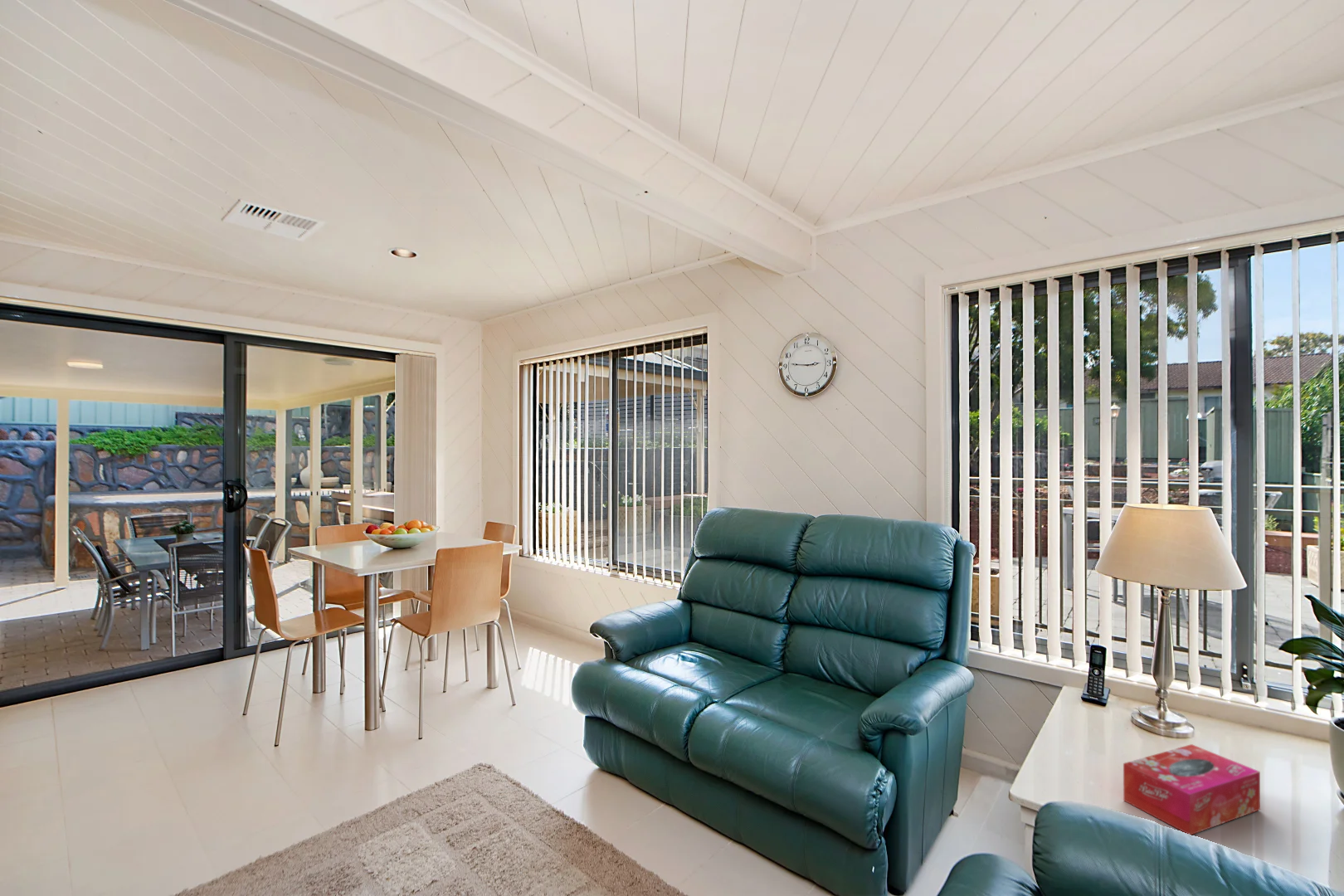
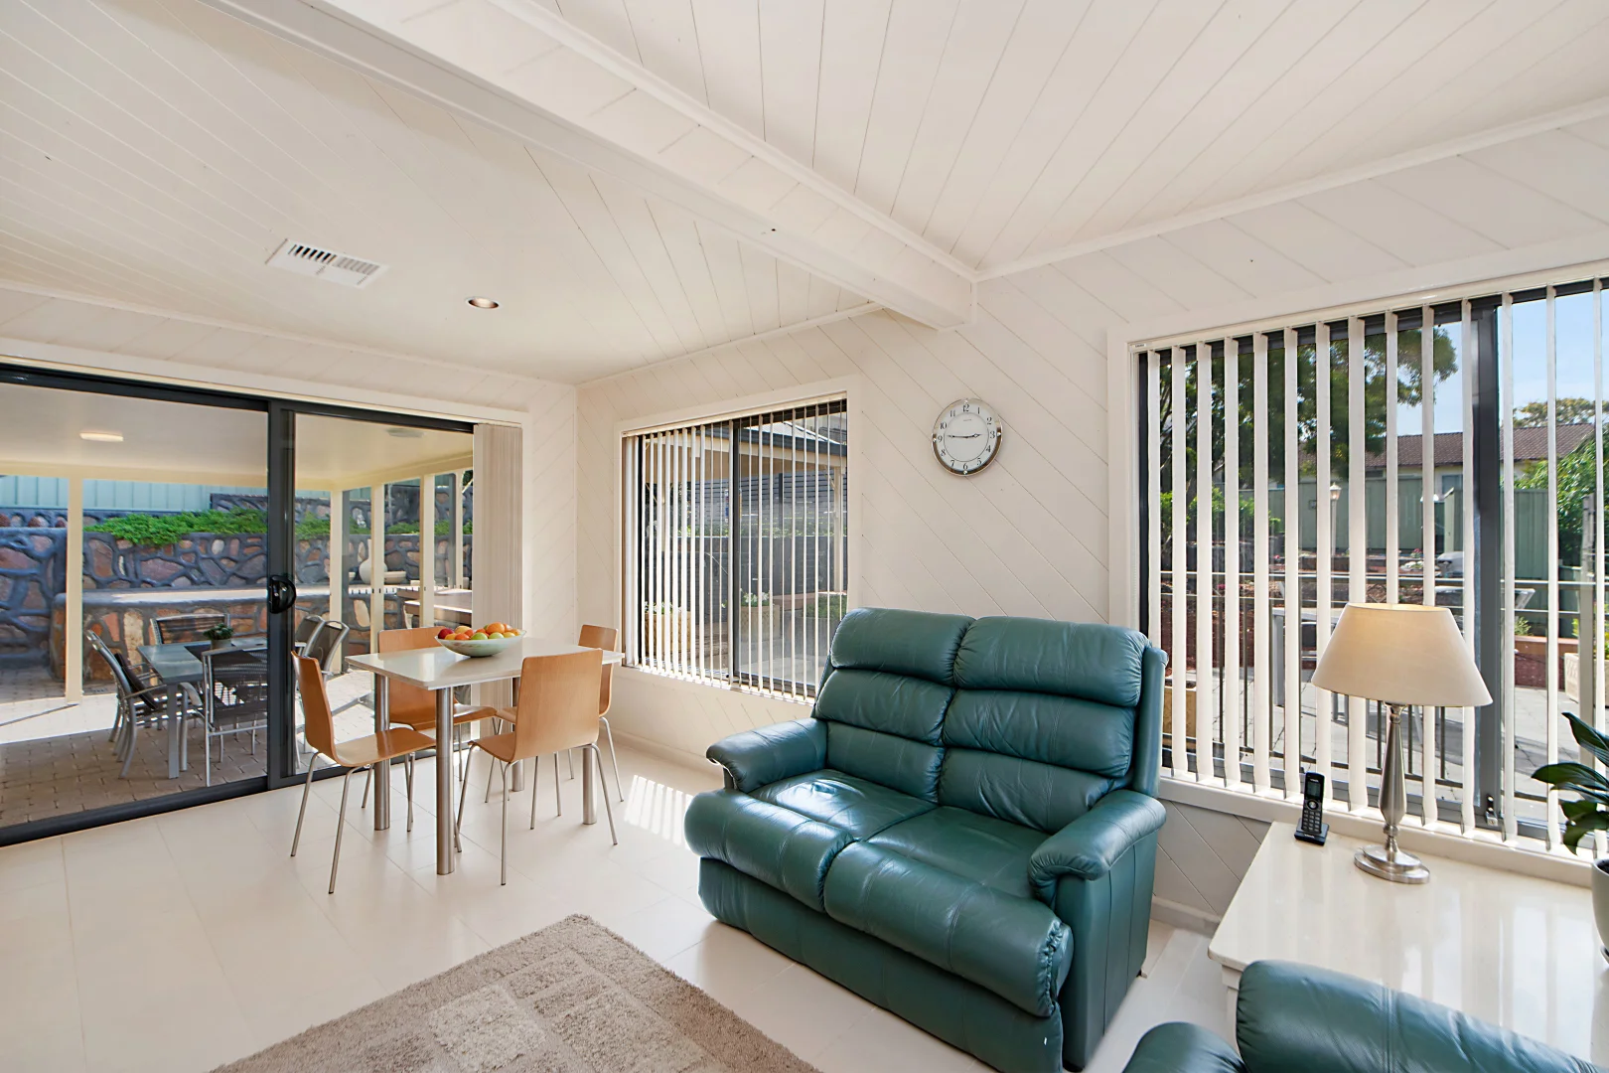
- tissue box (1191, 786)
